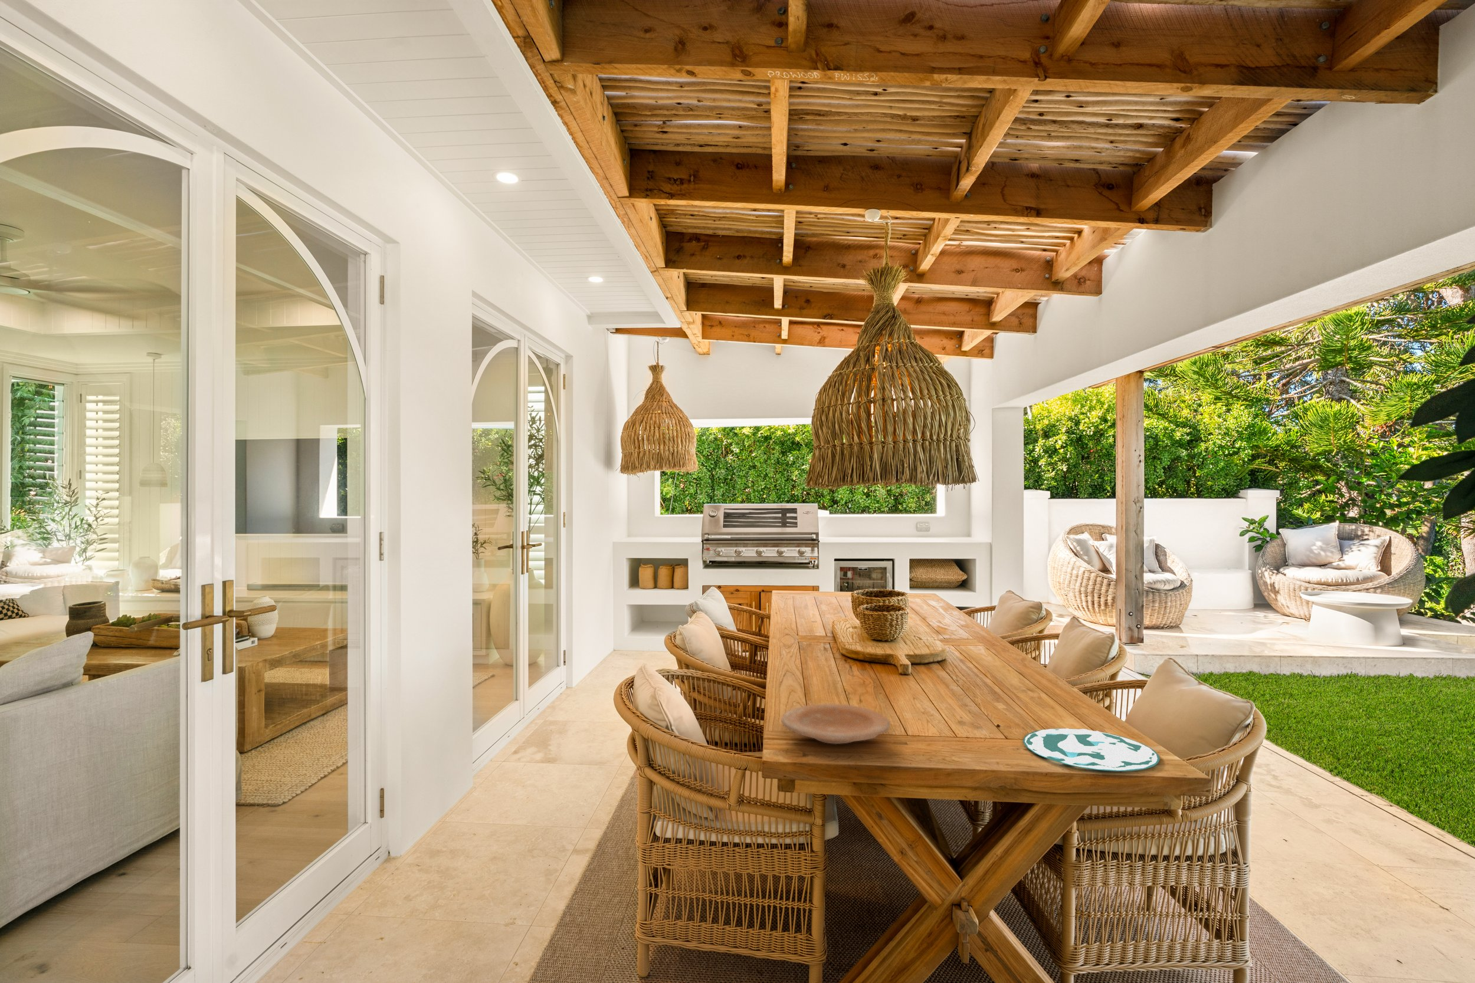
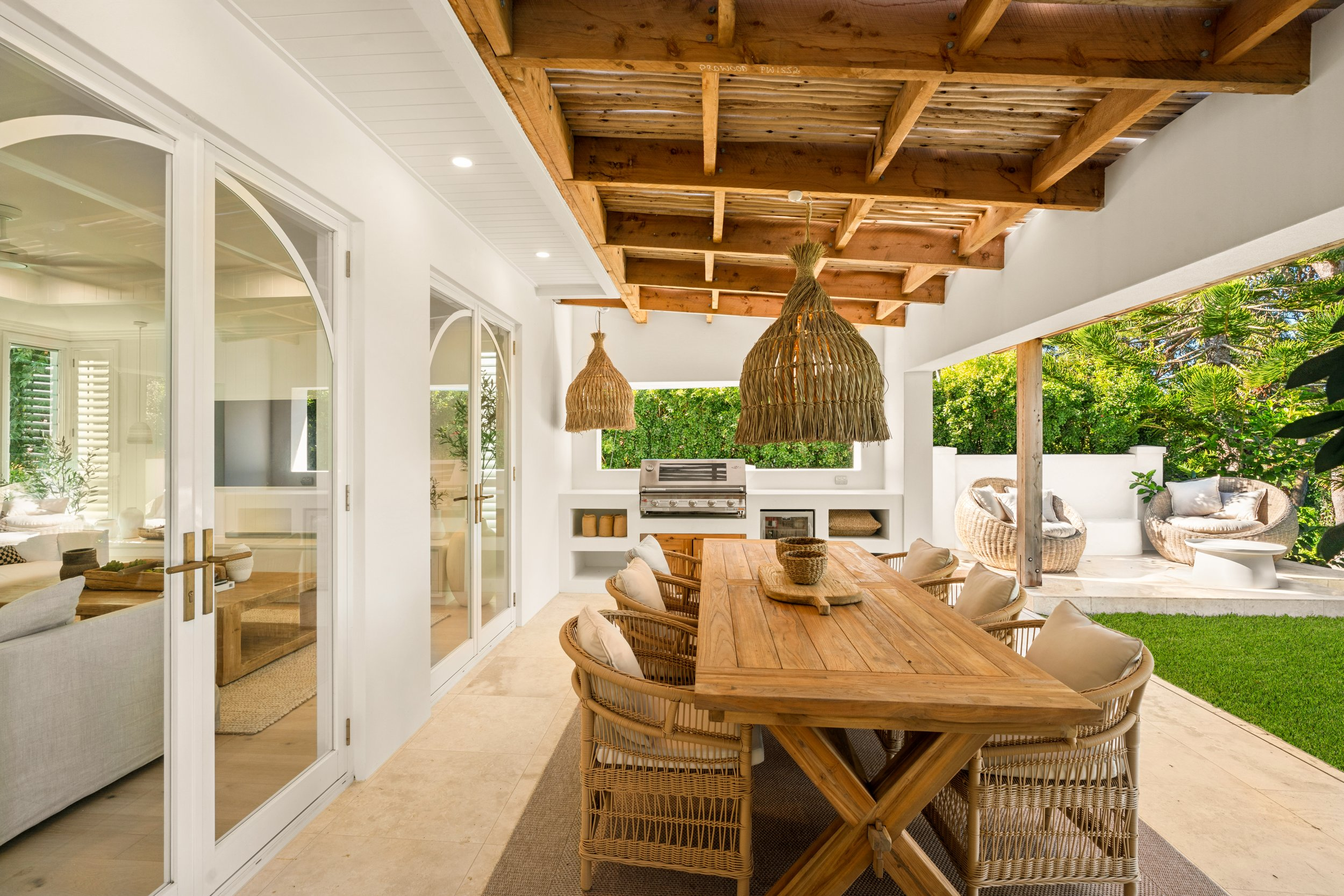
- plate (835, 727)
- plate (1089, 743)
